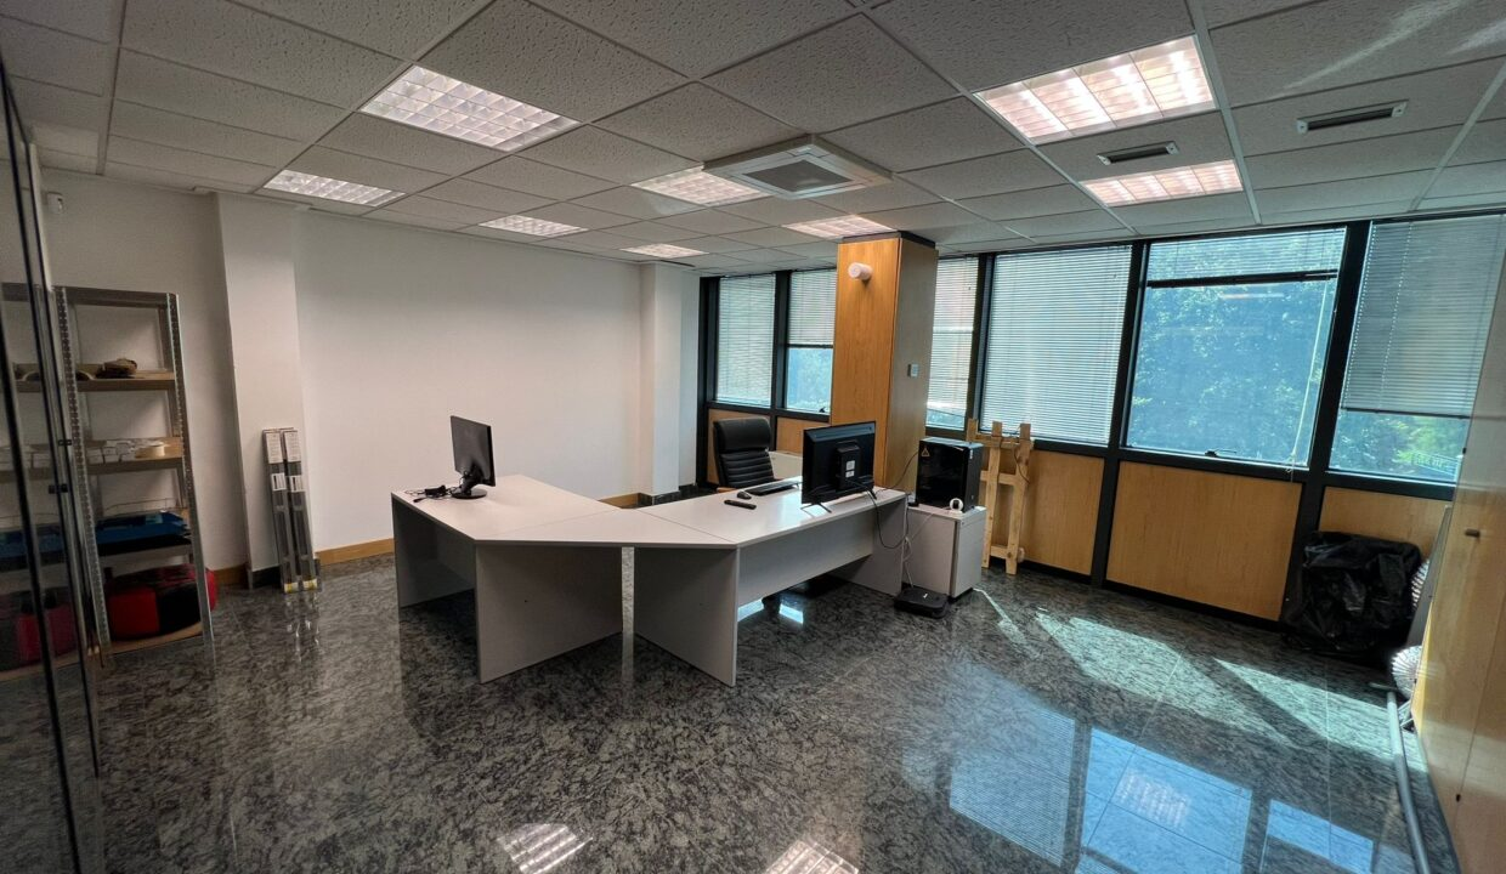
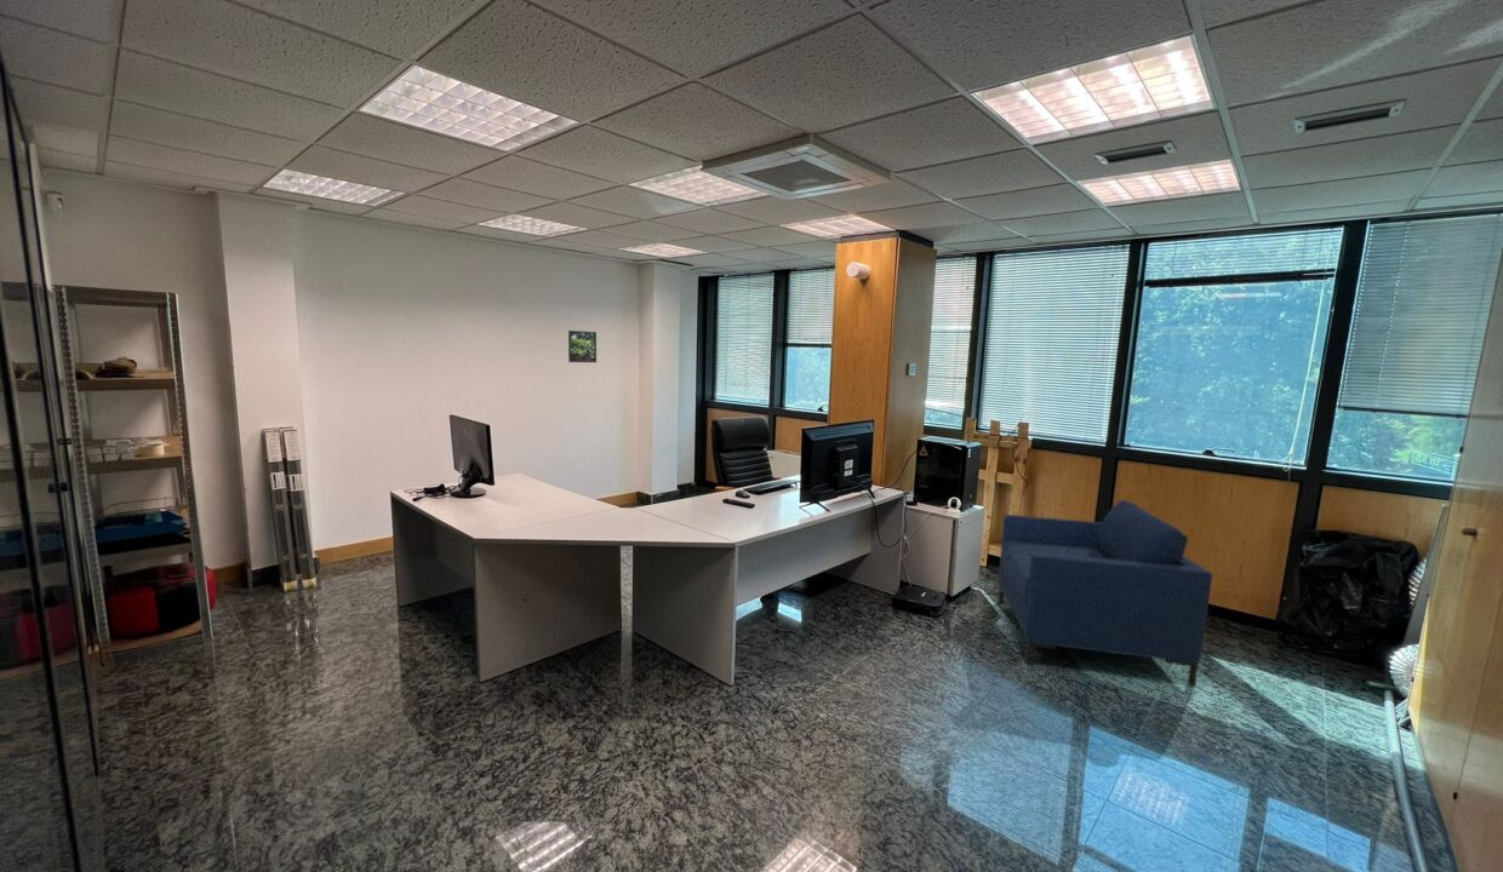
+ chair (1086, 574)
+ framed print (582, 346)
